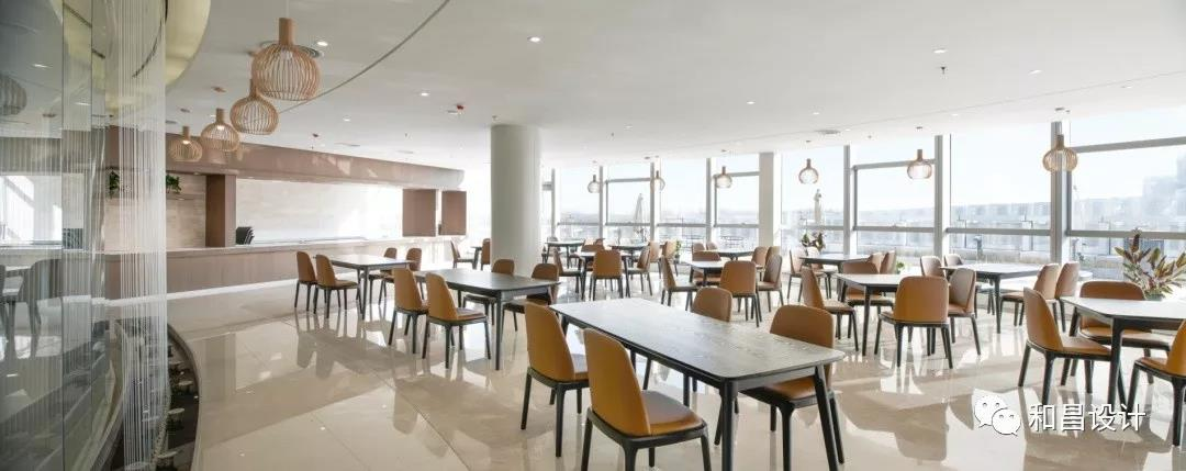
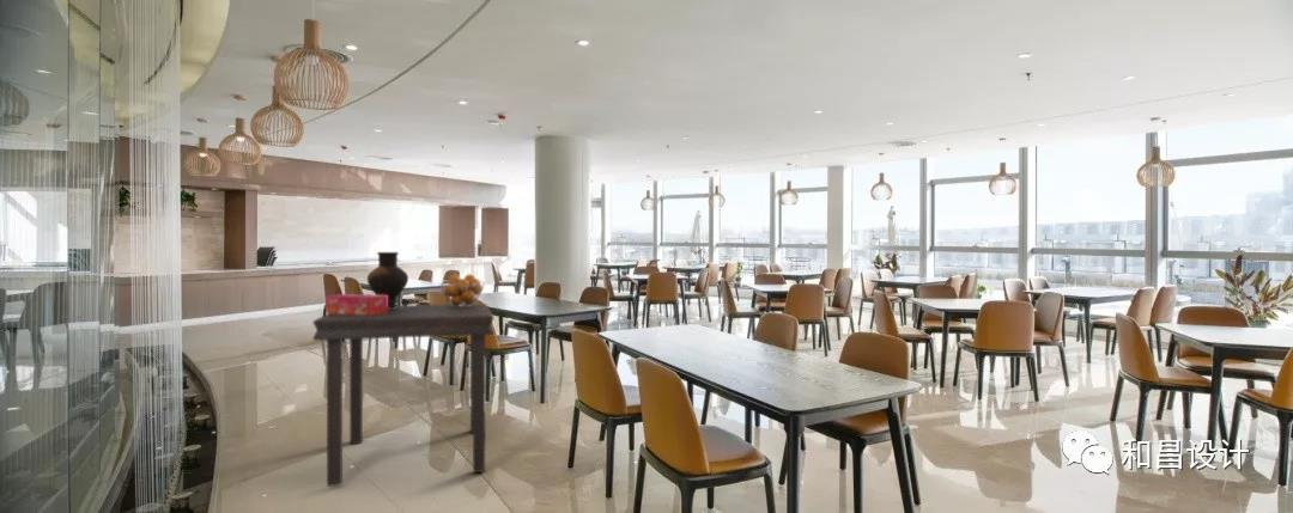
+ vase (387, 279)
+ dining table (412, 336)
+ fruit basket (462, 289)
+ tissue box (357, 304)
